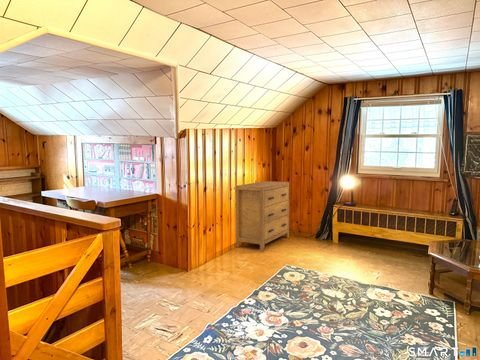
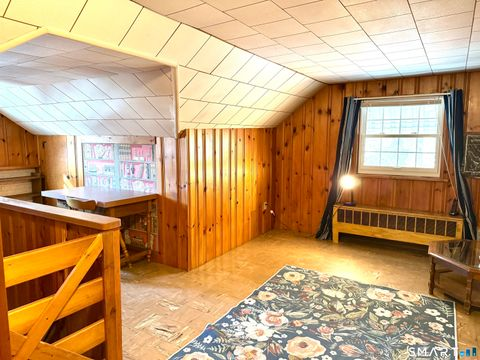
- dresser (264, 213)
